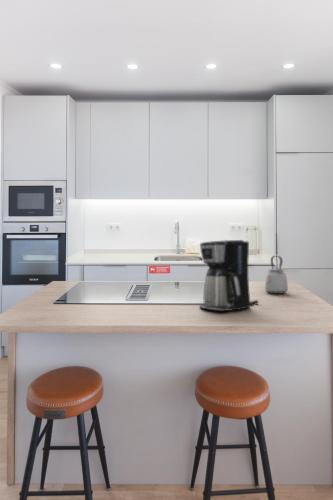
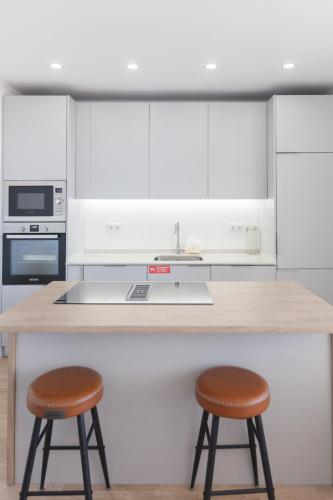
- coffee maker (233, 274)
- kettle (274, 274)
